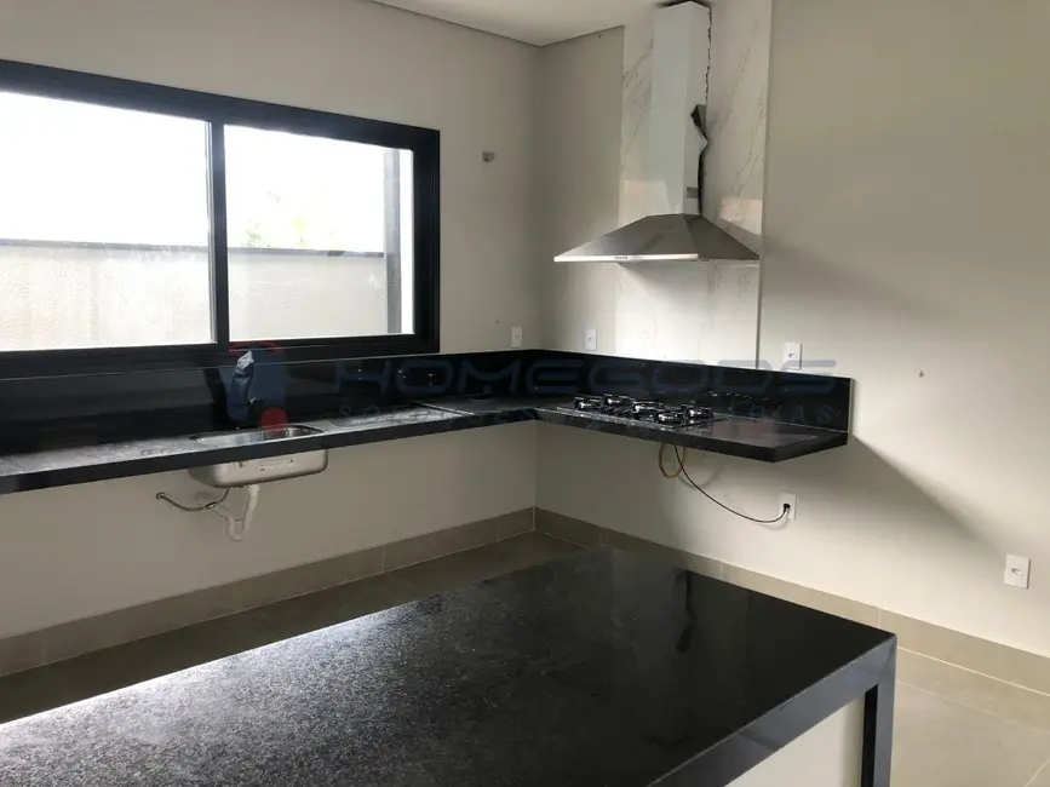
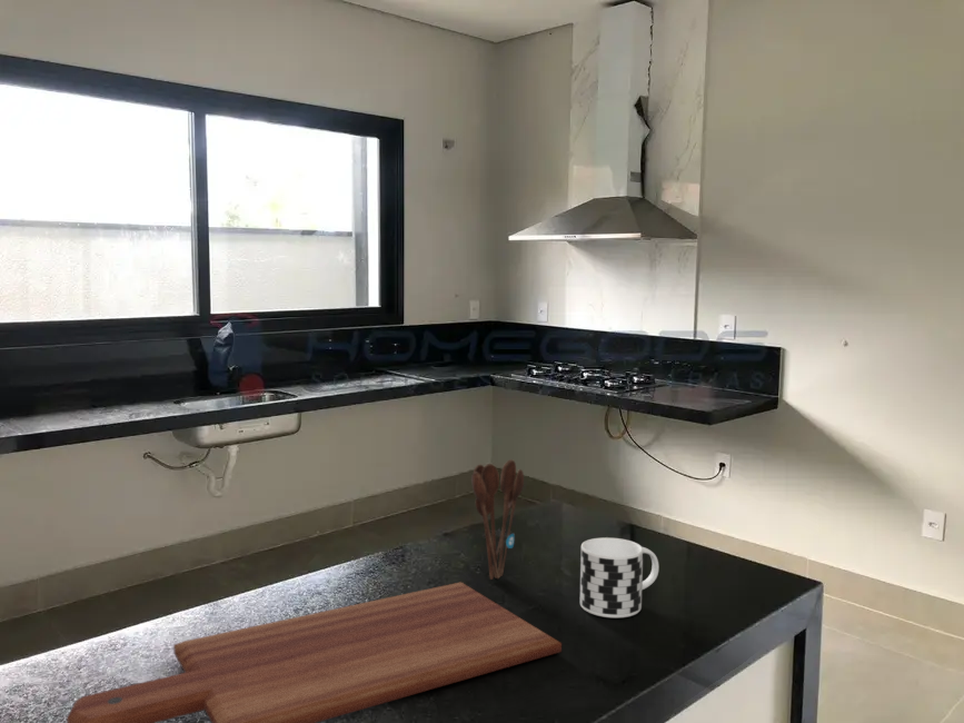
+ cutting board (358, 651)
+ utensil holder (494, 517)
+ cup (620, 575)
